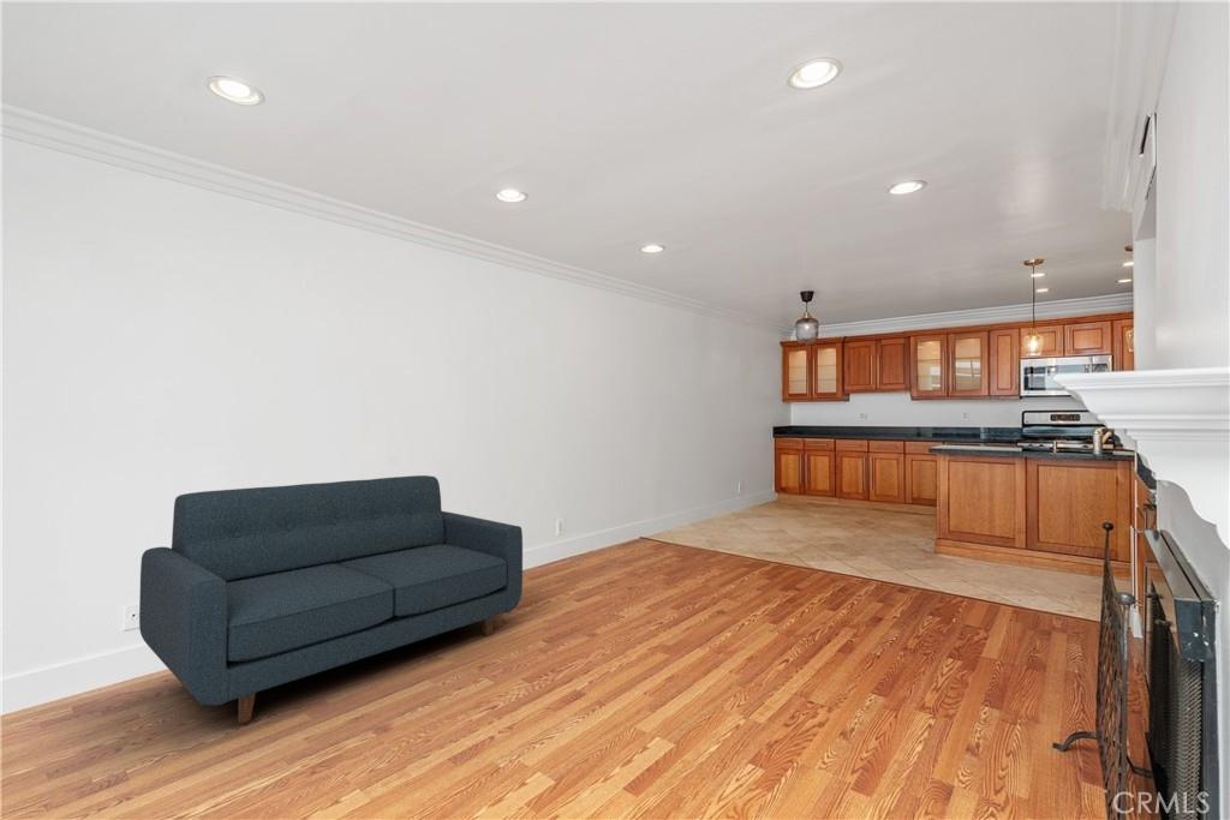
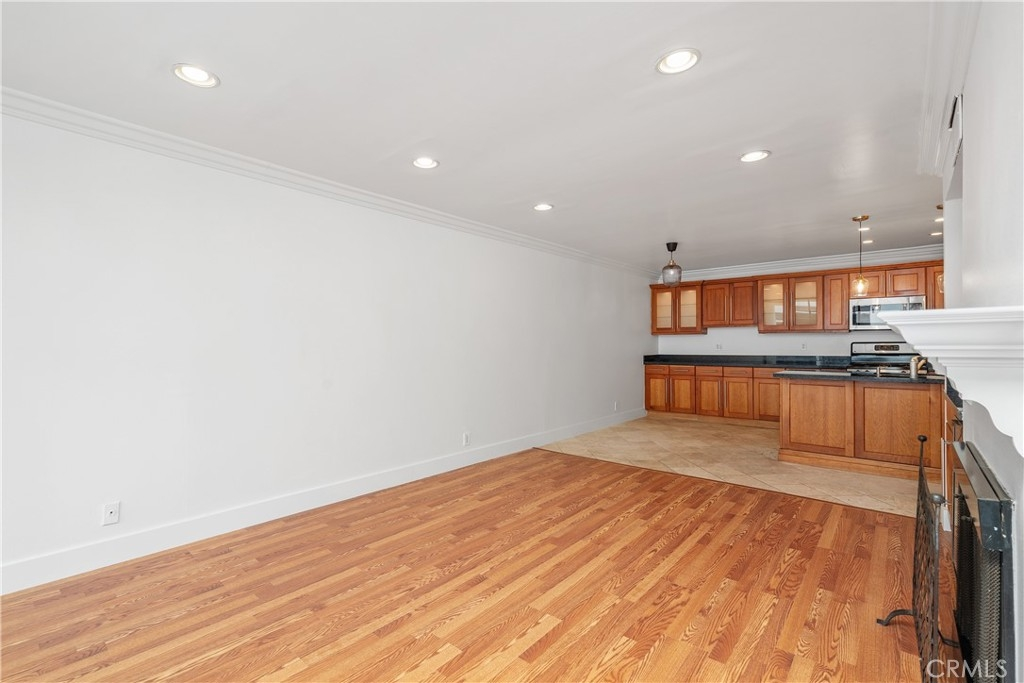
- sofa (352, 568)
